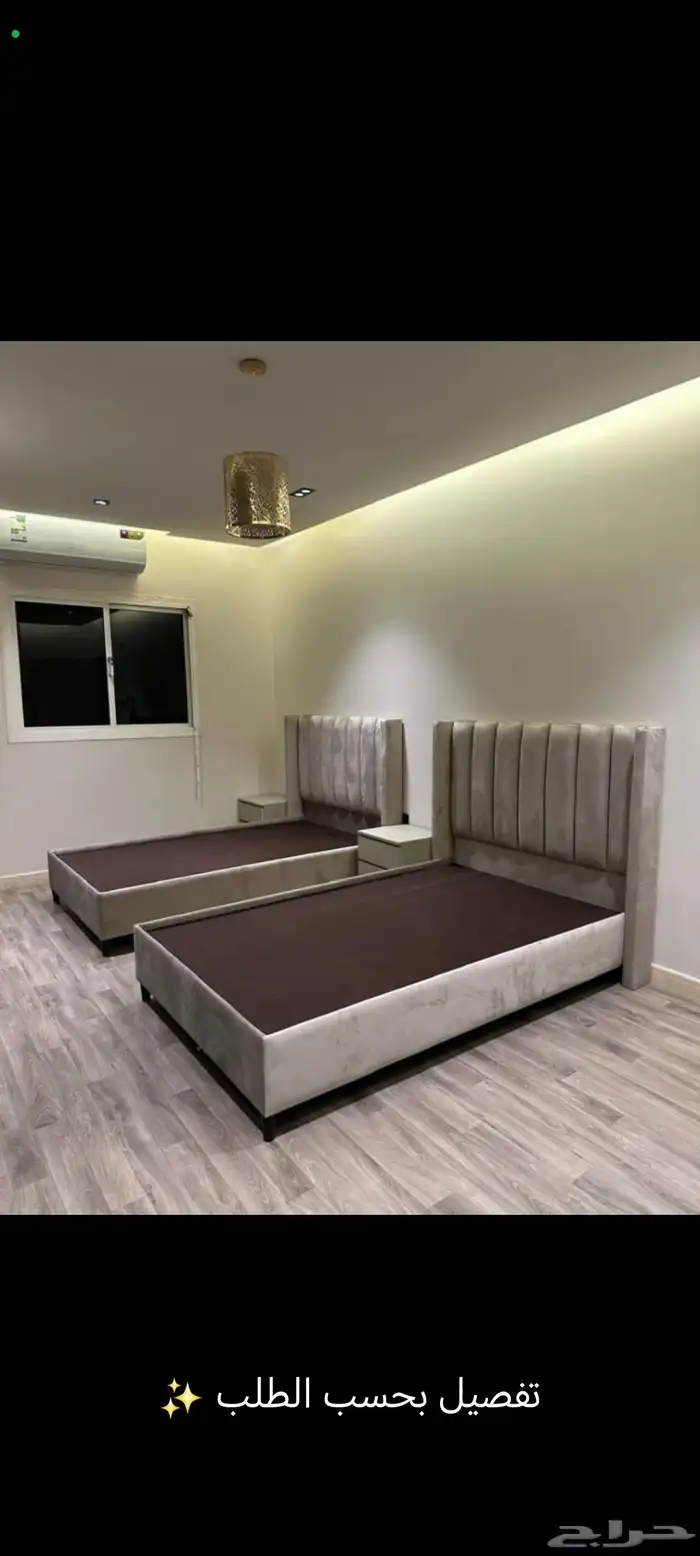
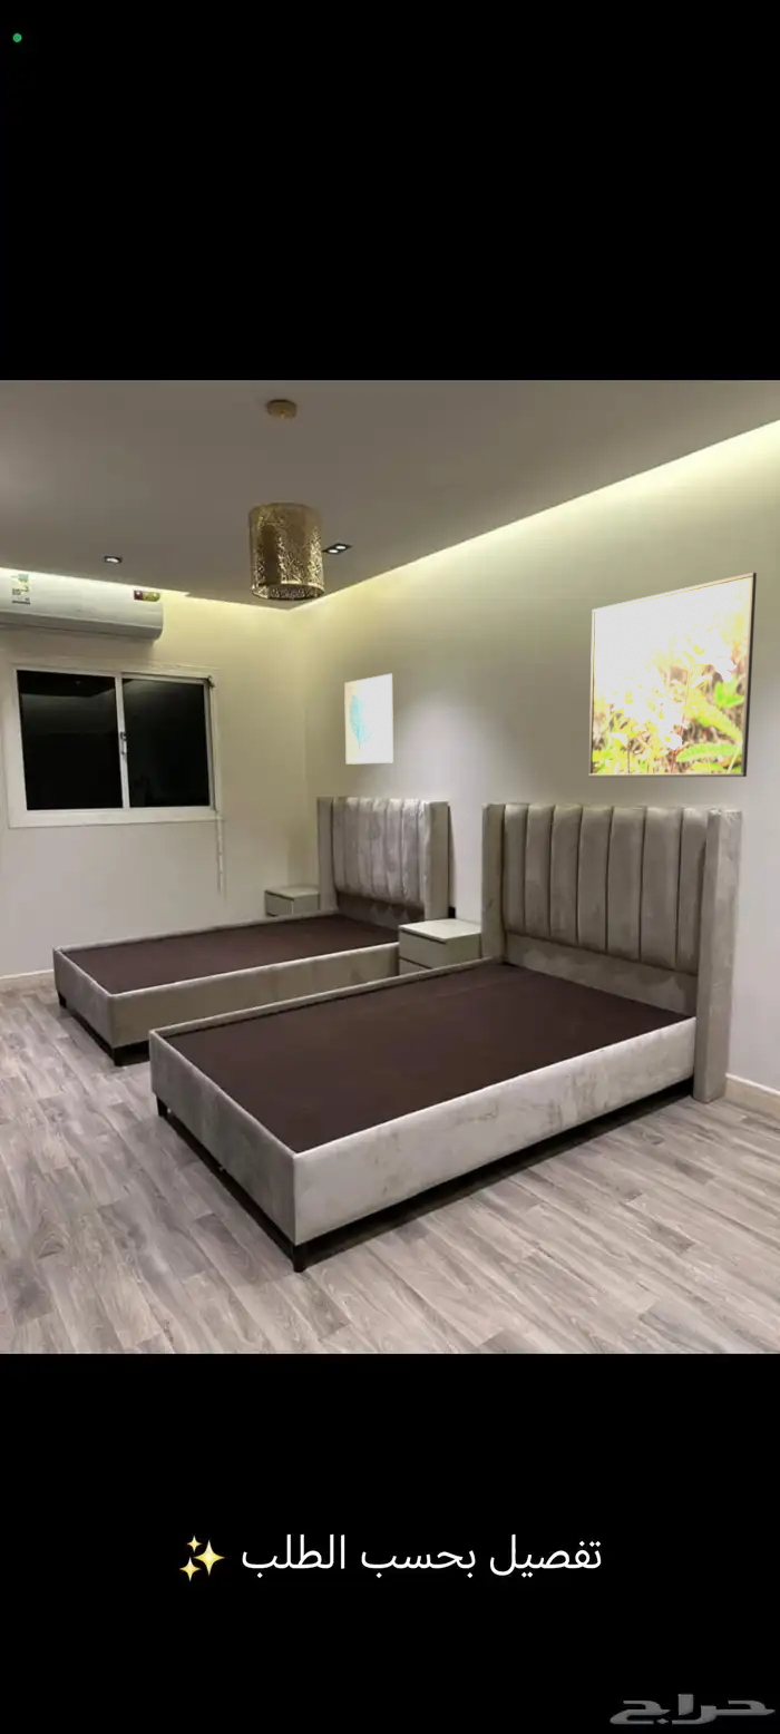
+ wall art (368, 721)
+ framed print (663, 685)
